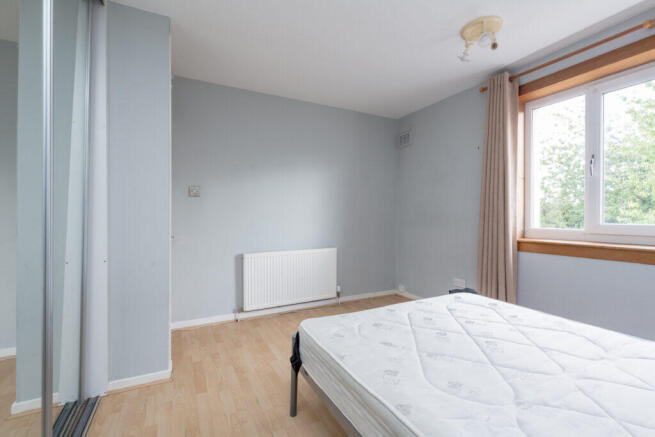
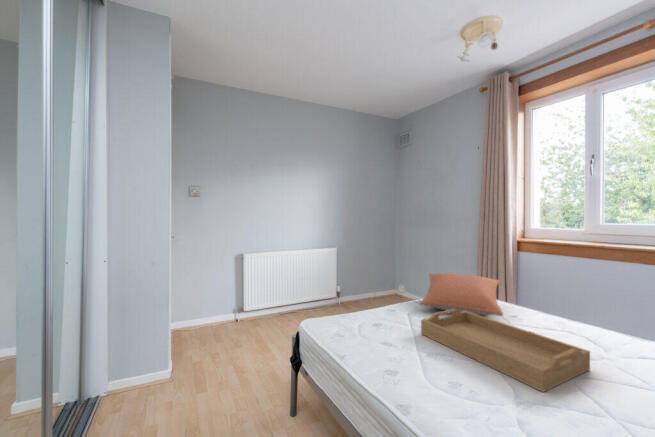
+ pillow (460, 292)
+ serving tray (494, 338)
